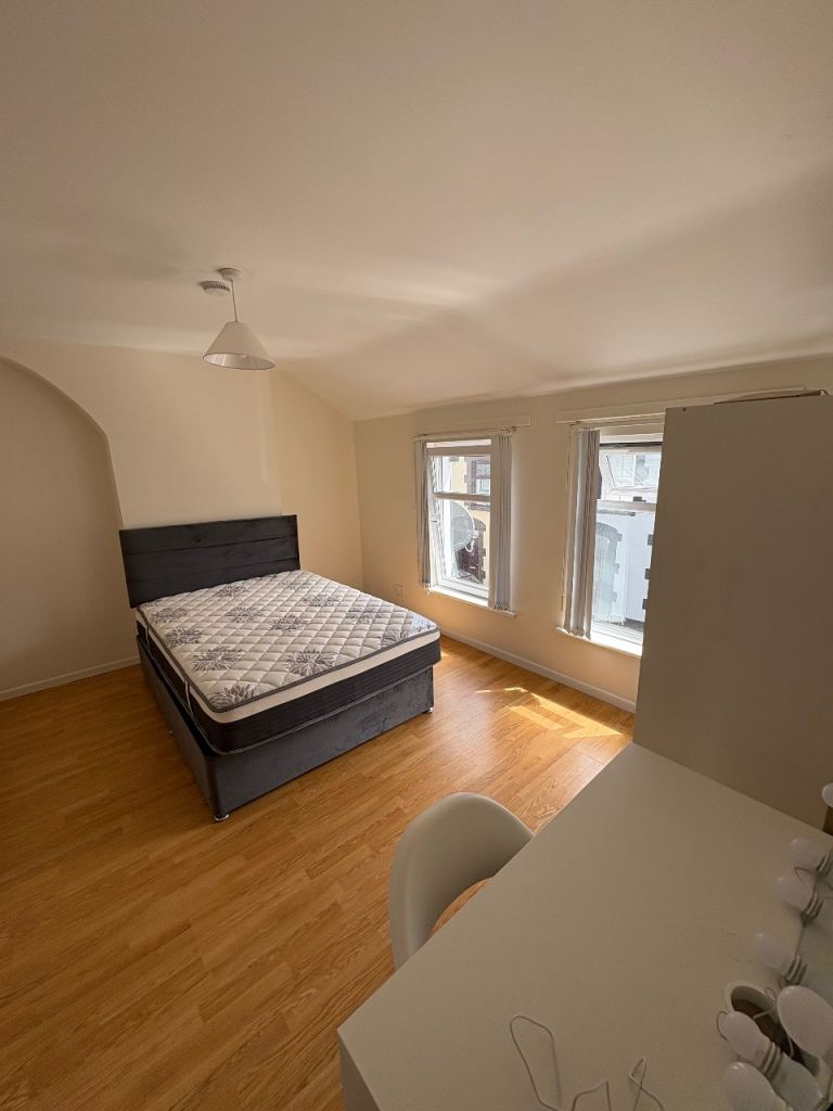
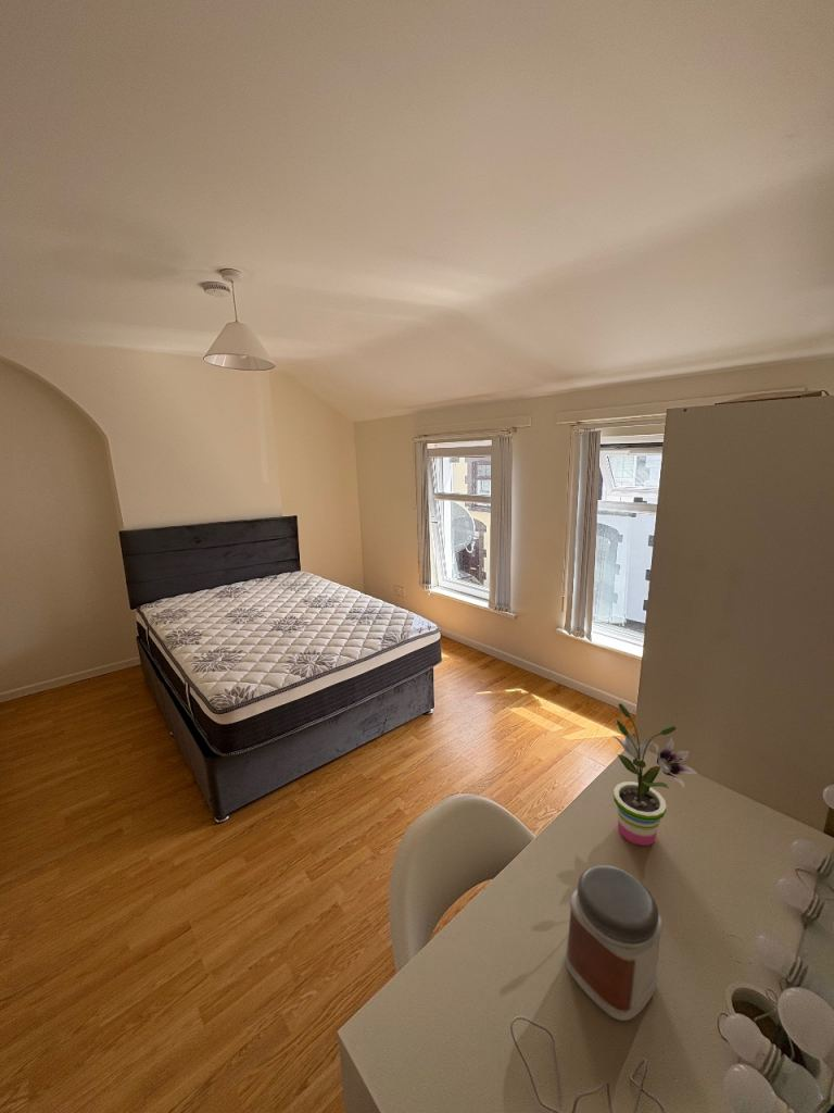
+ jar (612, 933)
+ potted plant (649, 768)
